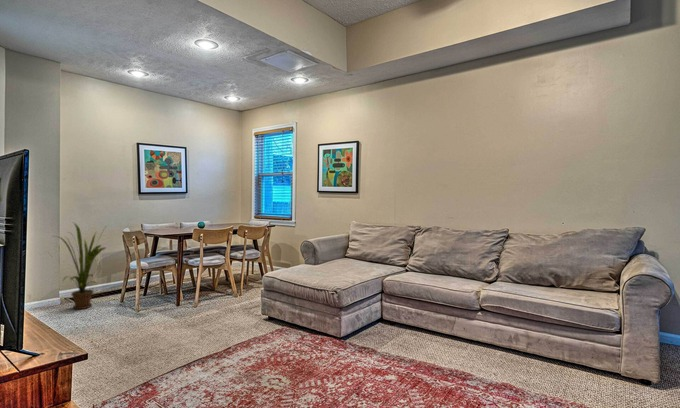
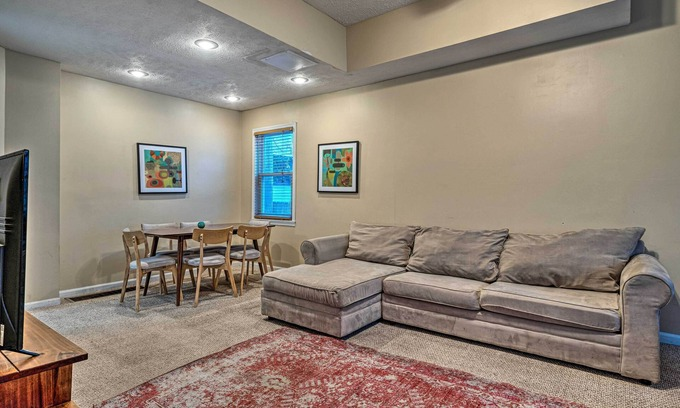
- house plant (77, 265)
